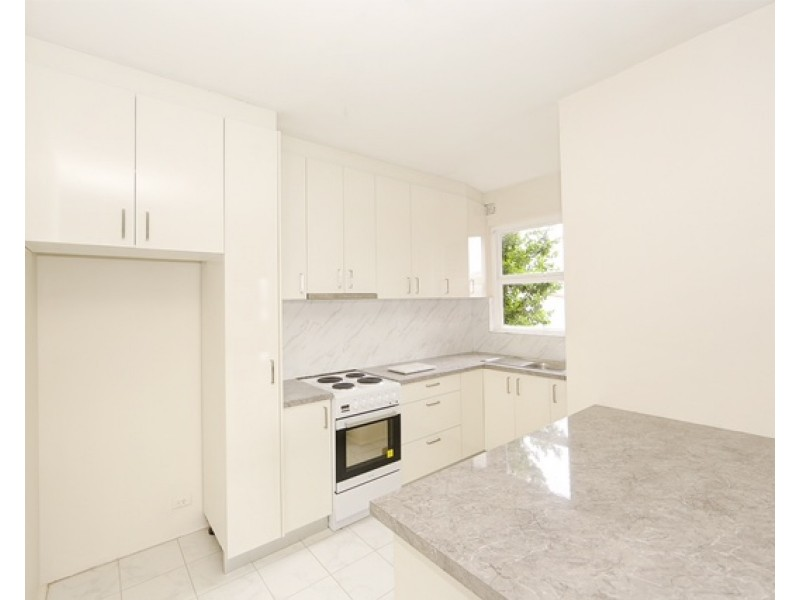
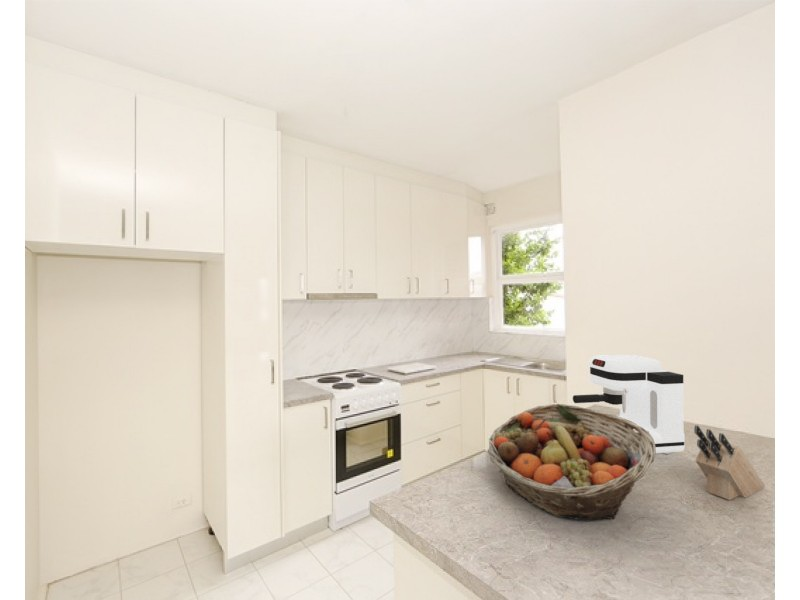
+ coffee maker (628, 401)
+ knife block (727, 457)
+ fruit basket (563, 454)
